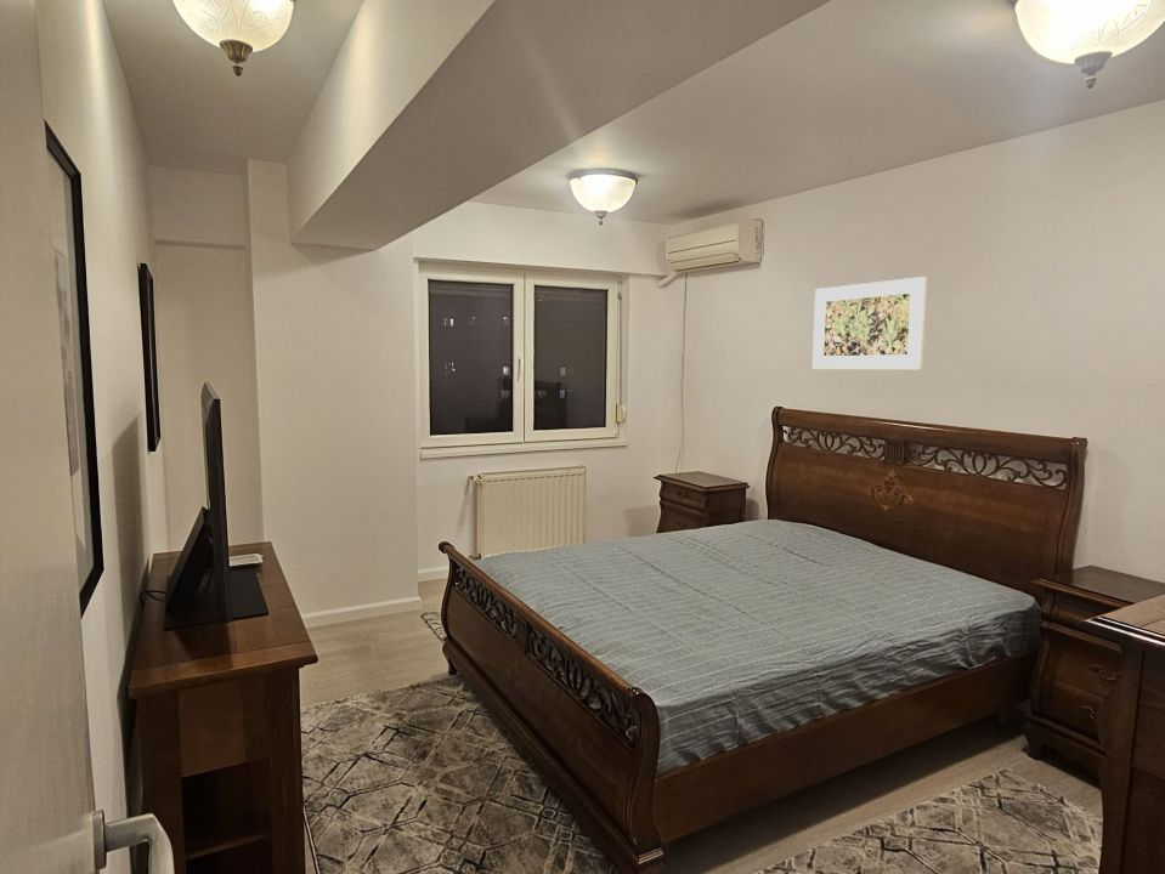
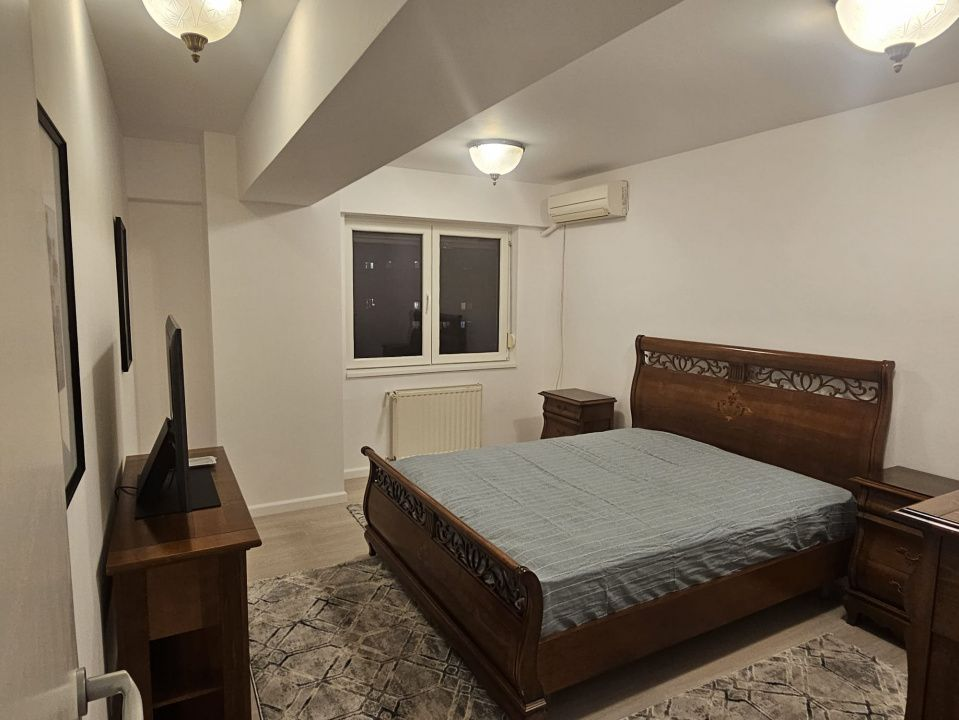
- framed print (865, 327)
